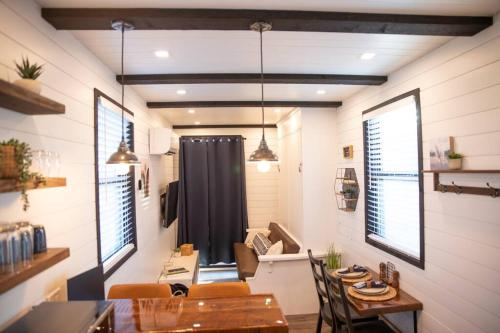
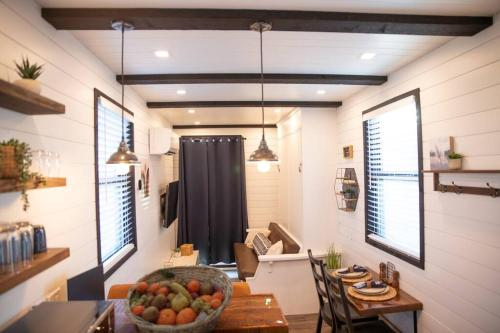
+ fruit basket (180, 300)
